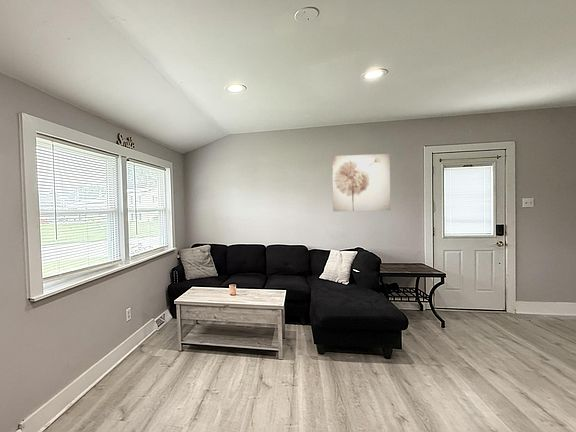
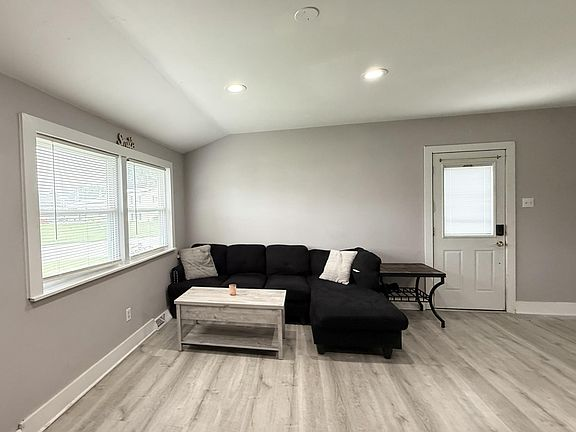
- wall art (360, 183)
